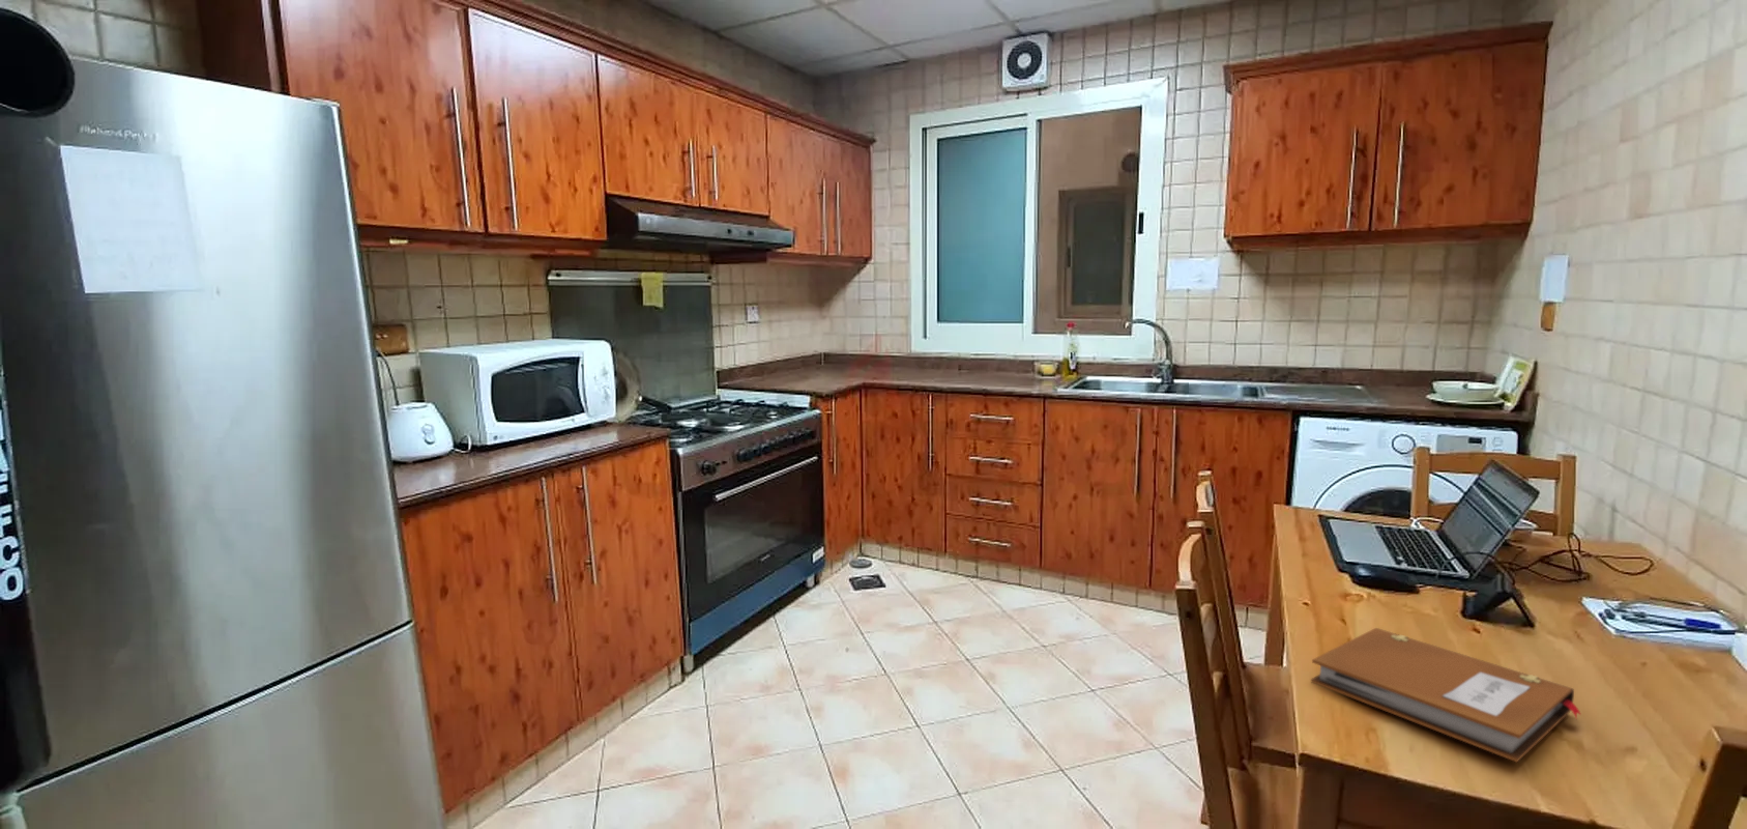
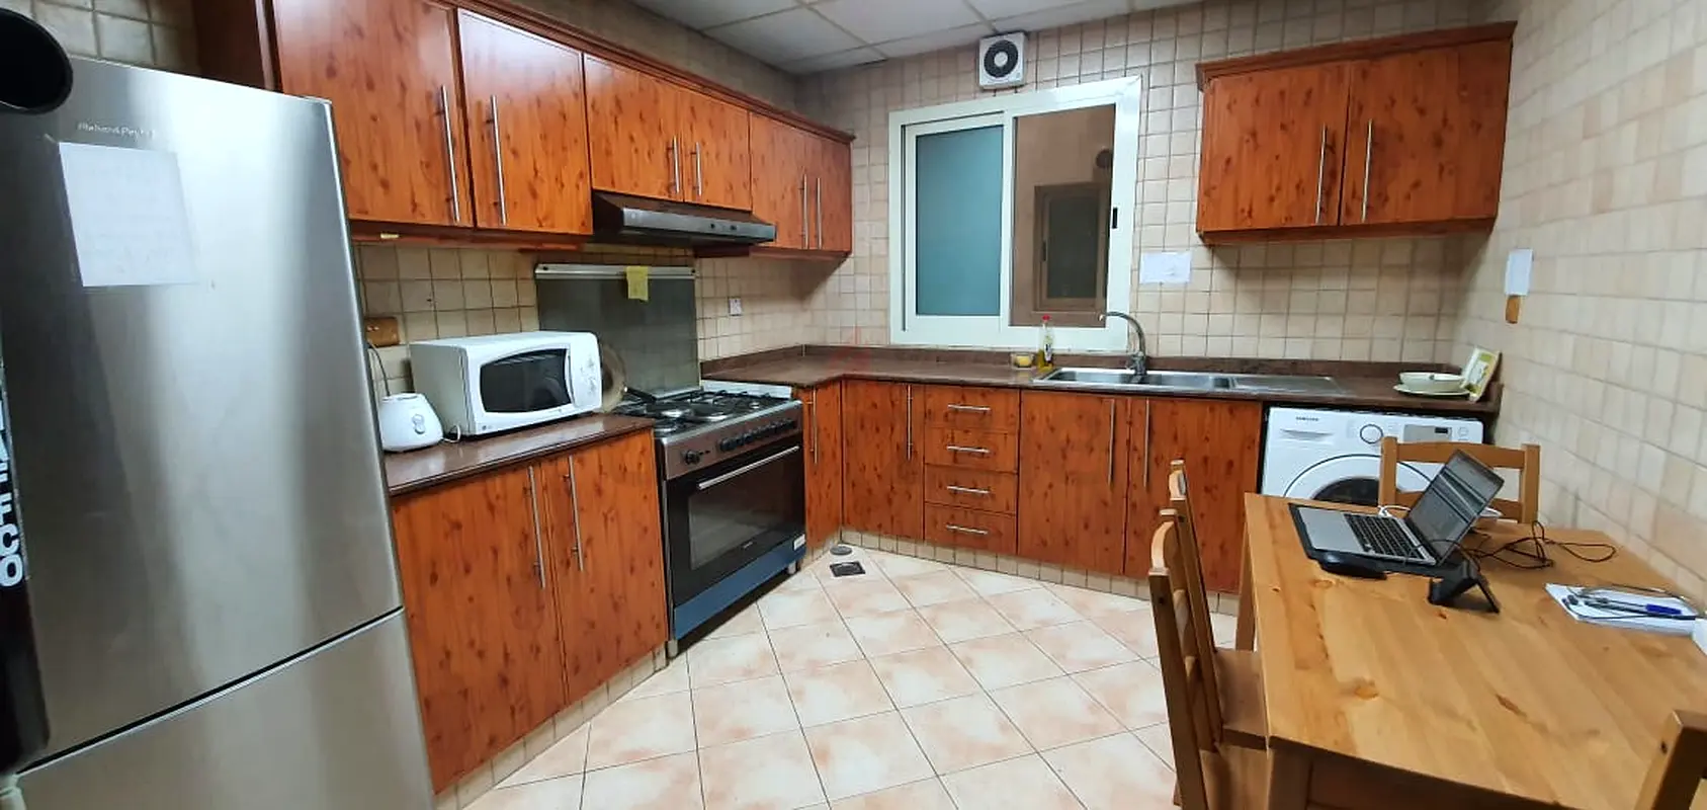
- notebook (1443, 685)
